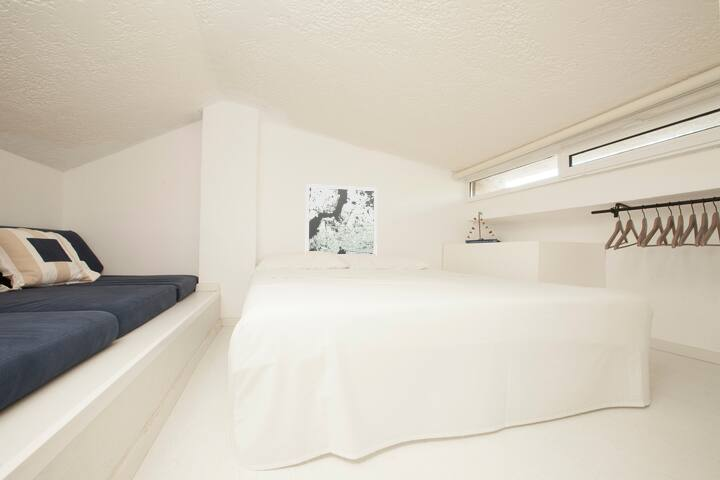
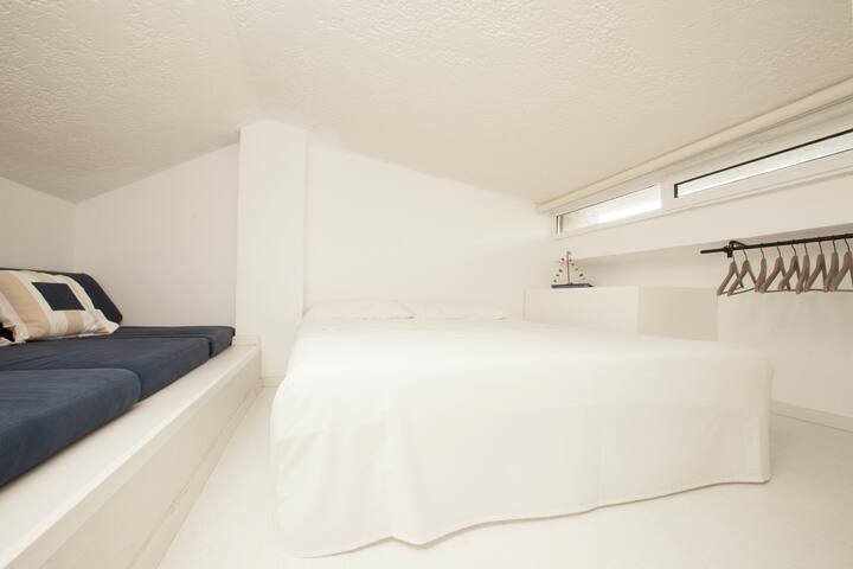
- wall art (342, 222)
